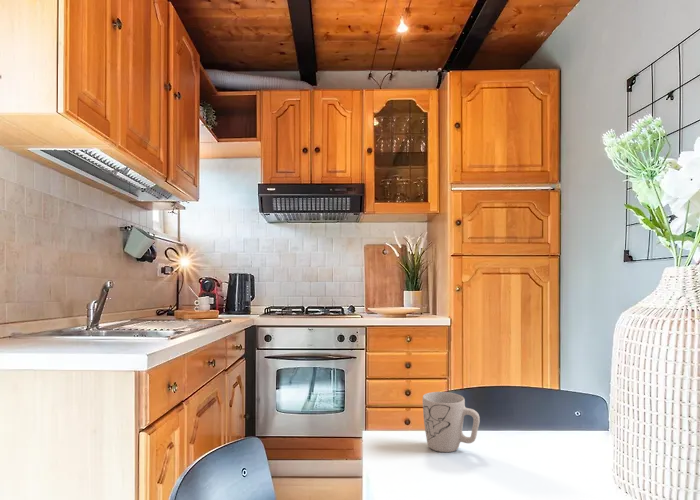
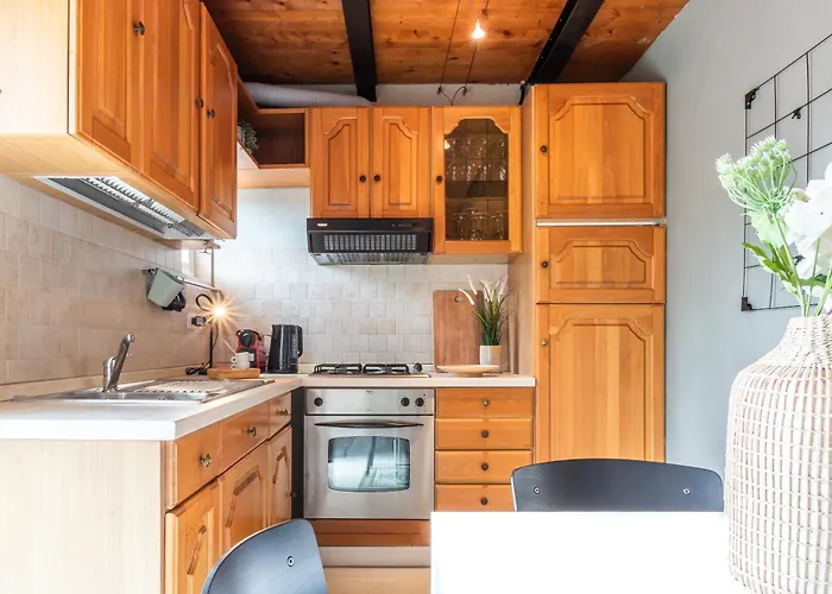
- mug (450, 423)
